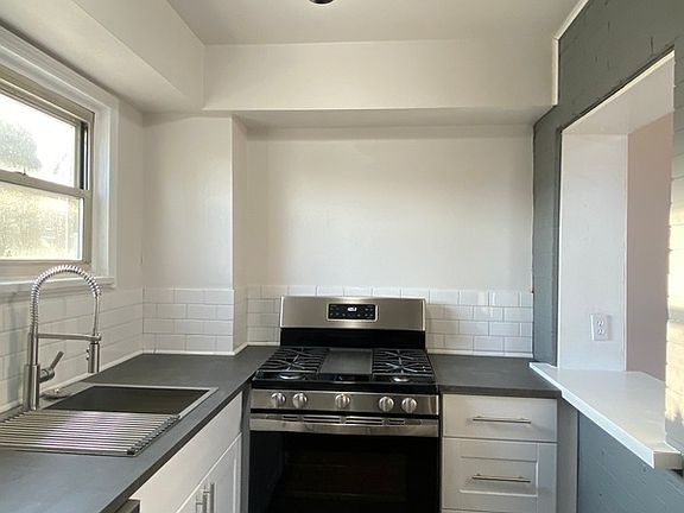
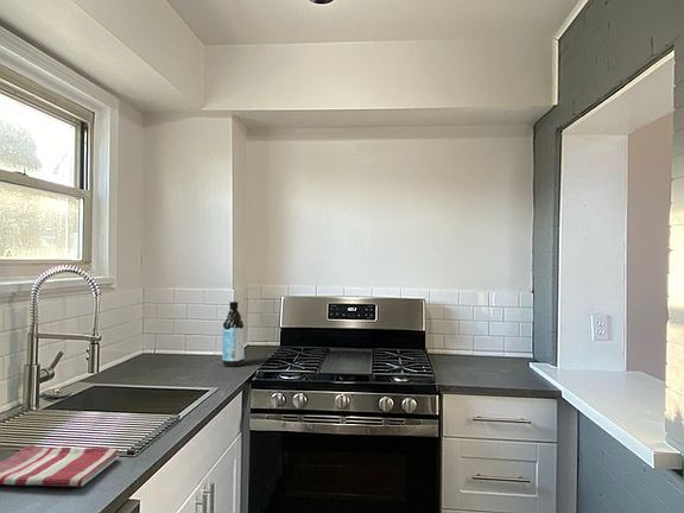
+ water bottle (233, 332)
+ dish towel (51, 464)
